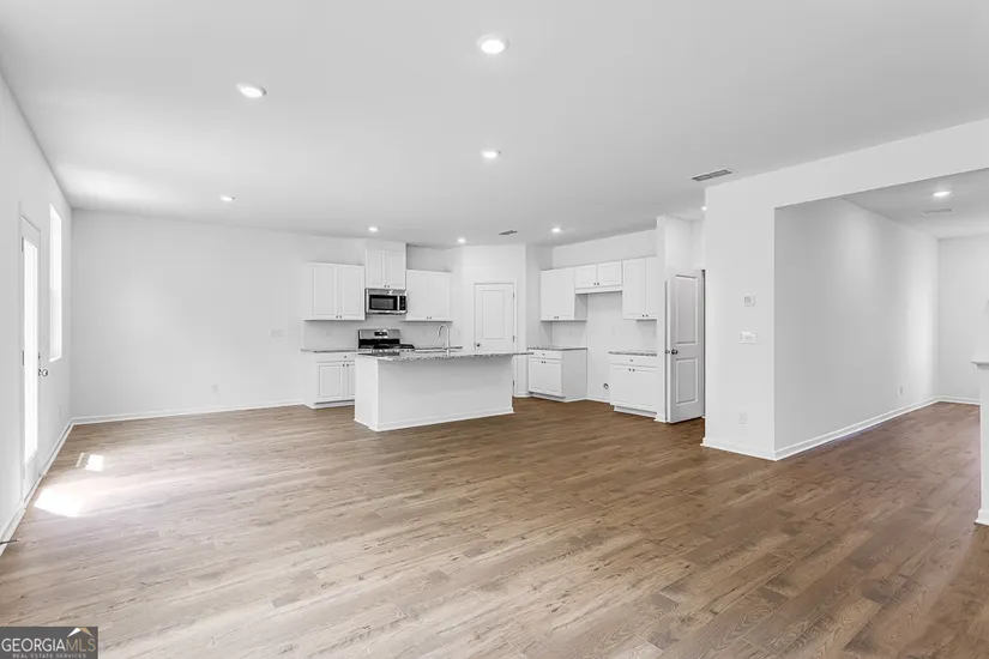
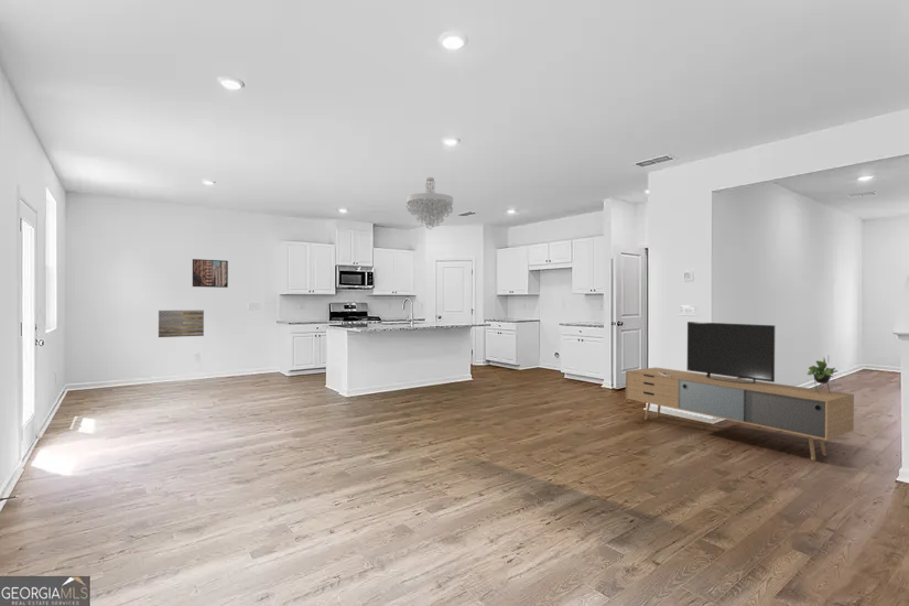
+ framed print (210, 273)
+ wall art (181, 323)
+ media console (725, 379)
+ chandelier (430, 203)
